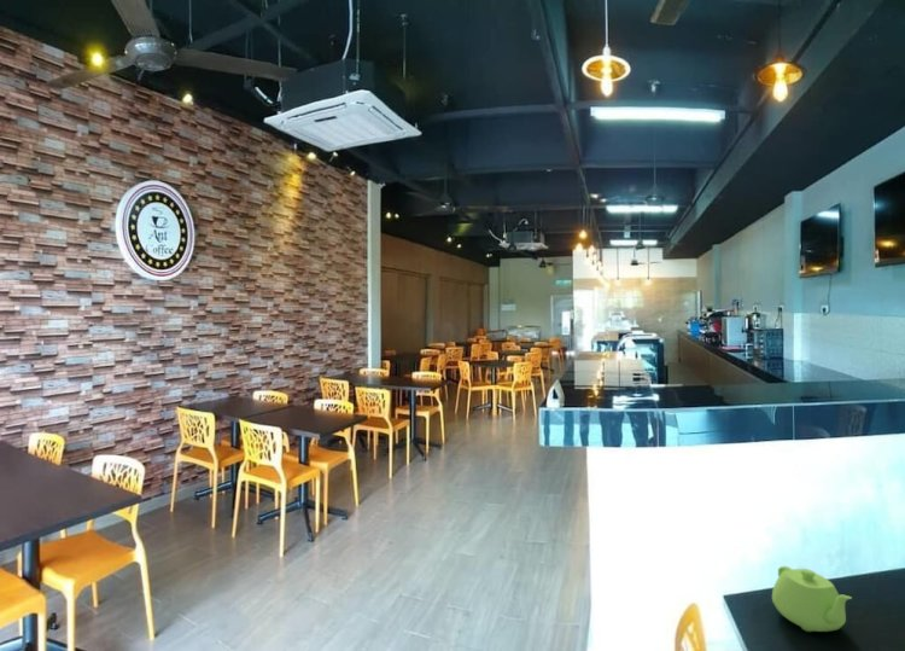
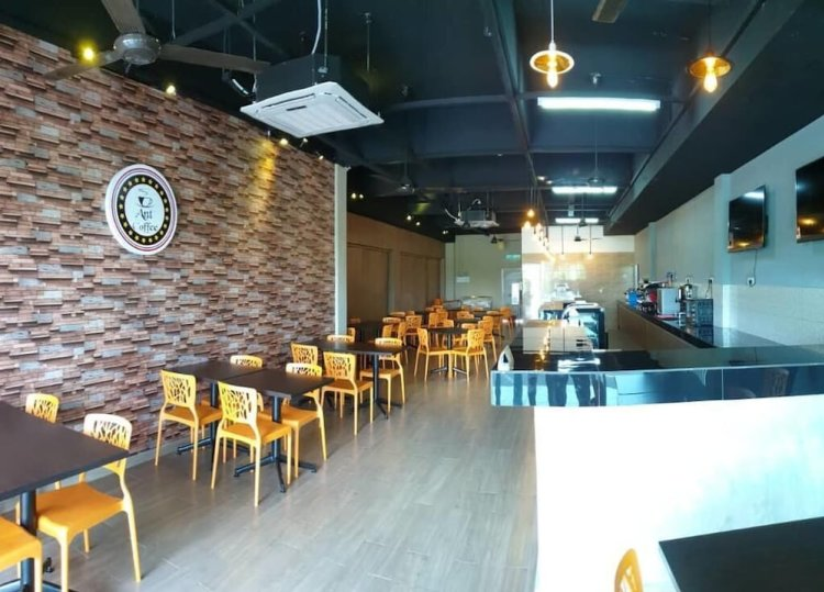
- teapot (811, 598)
